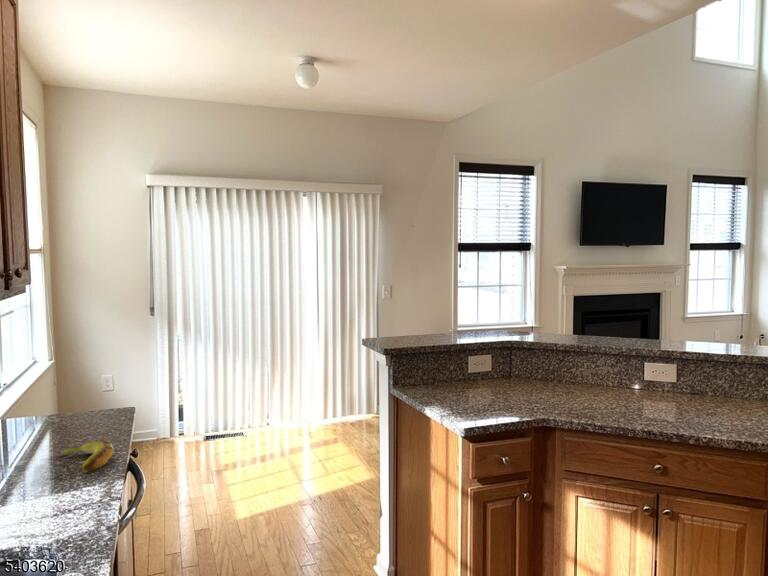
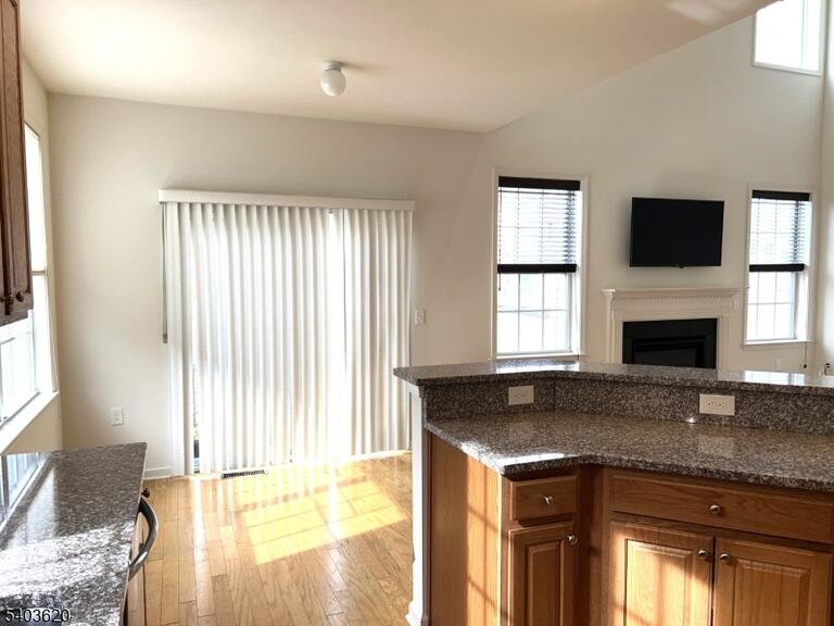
- banana (80, 450)
